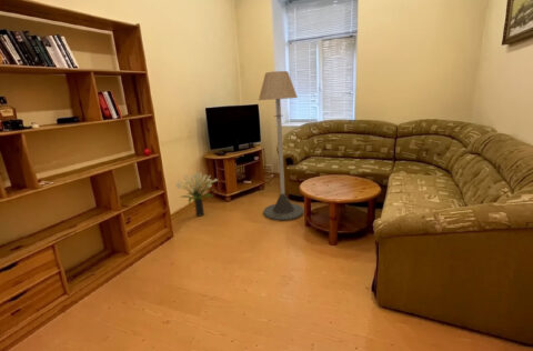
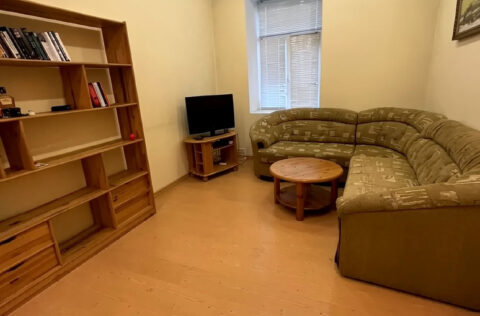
- floor lamp (280, 146)
- potted plant (198, 193)
